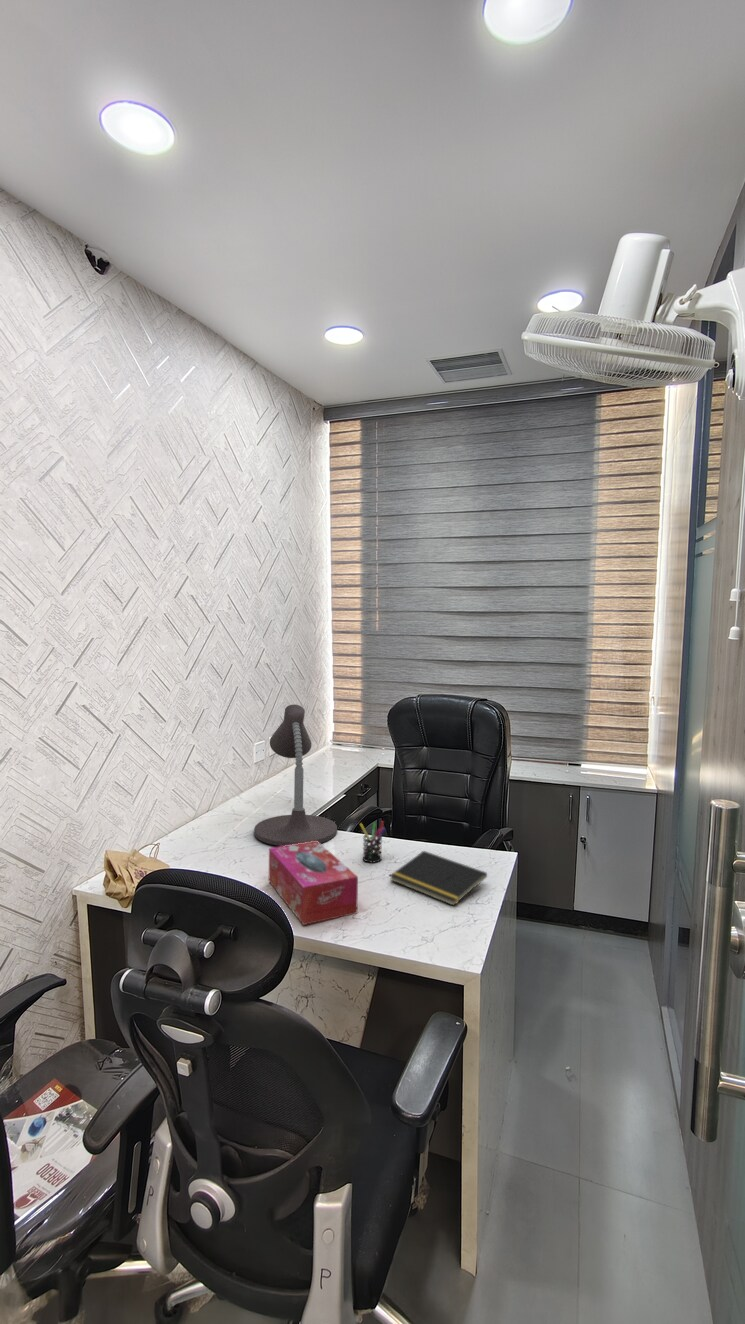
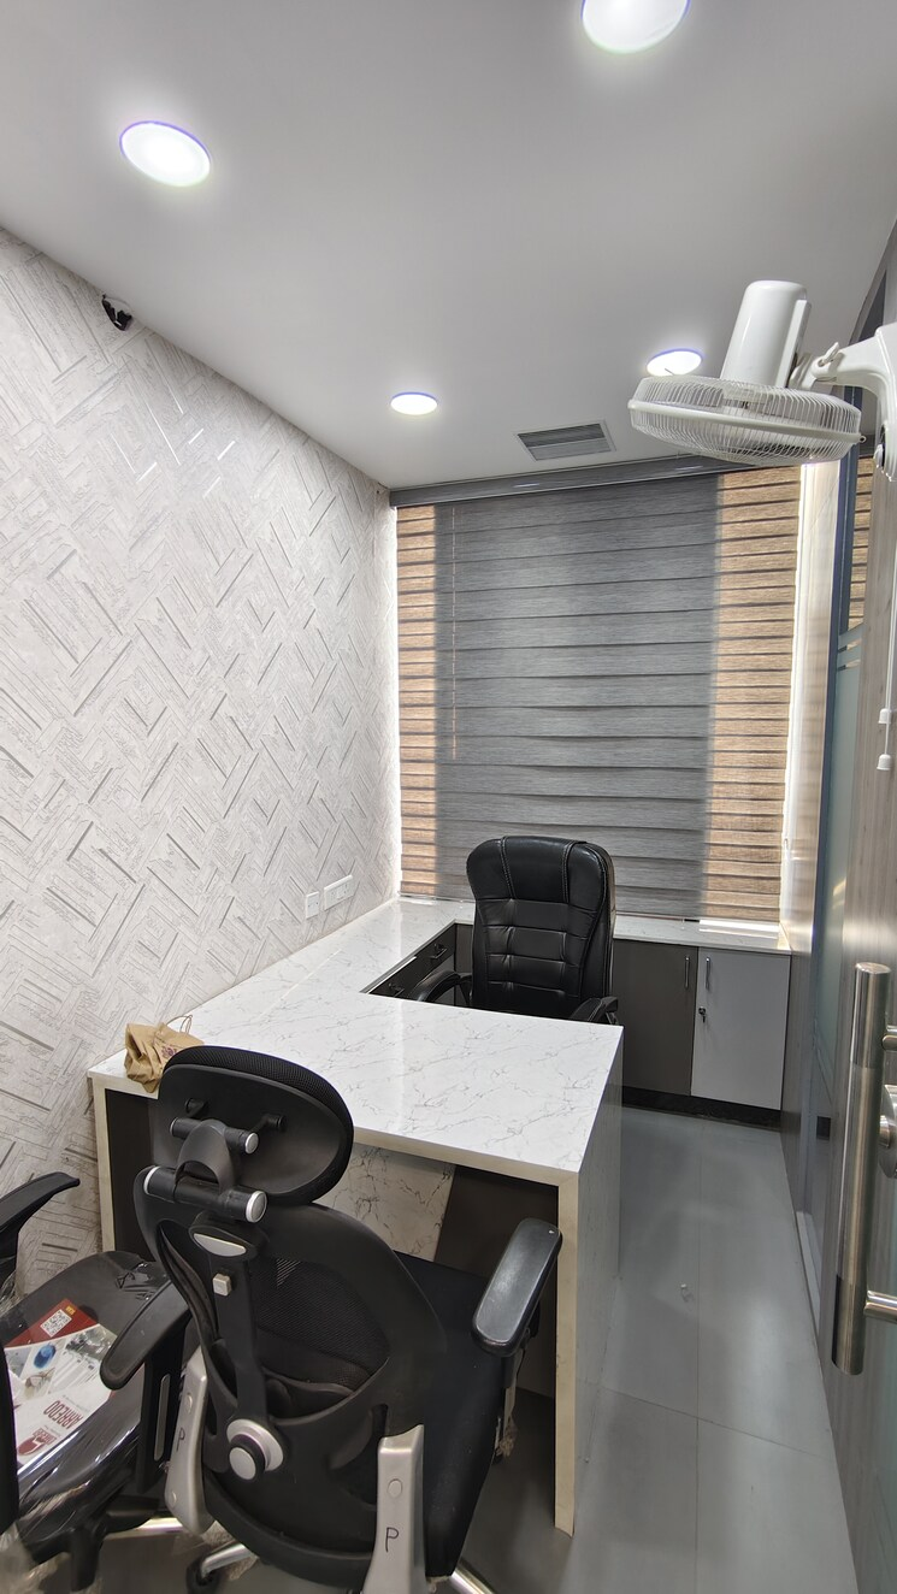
- notepad (437, 876)
- pen holder (373, 839)
- tissue box (310, 878)
- desk lamp (295, 768)
